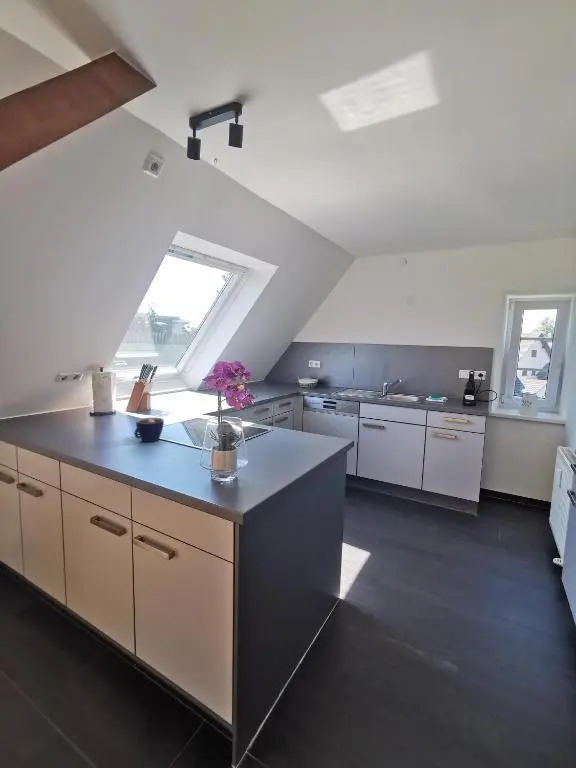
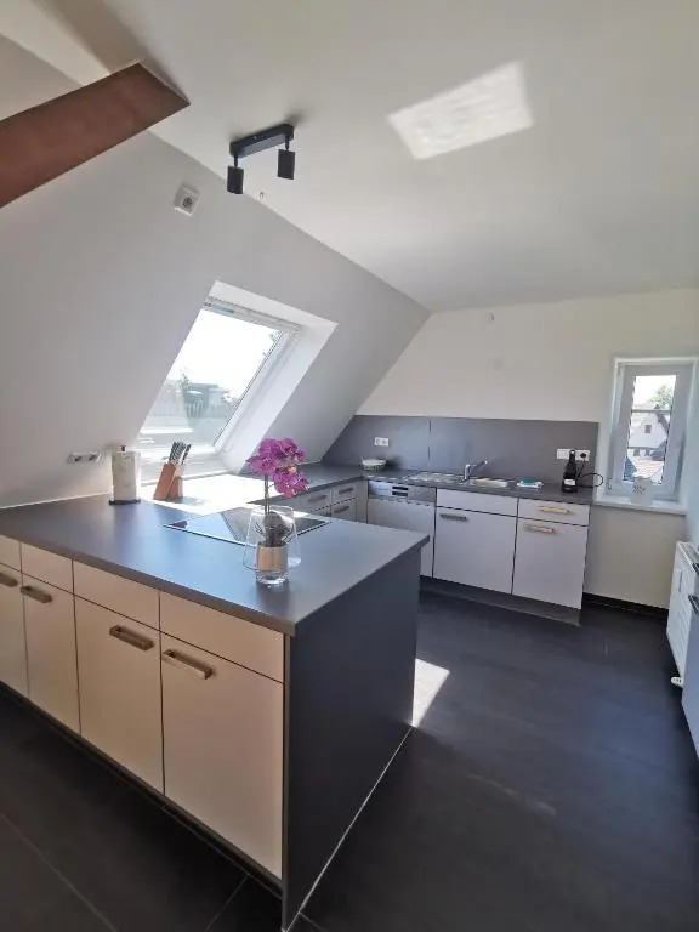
- cup (147, 430)
